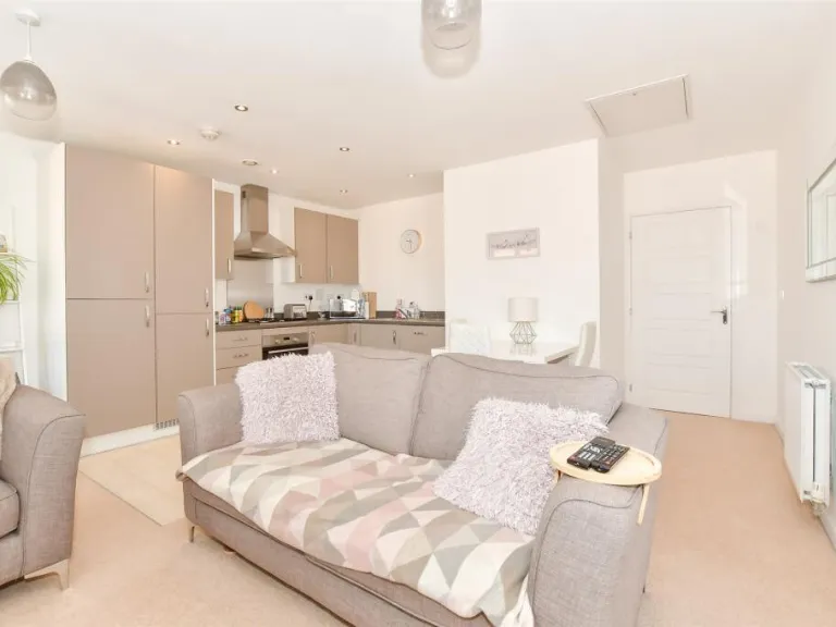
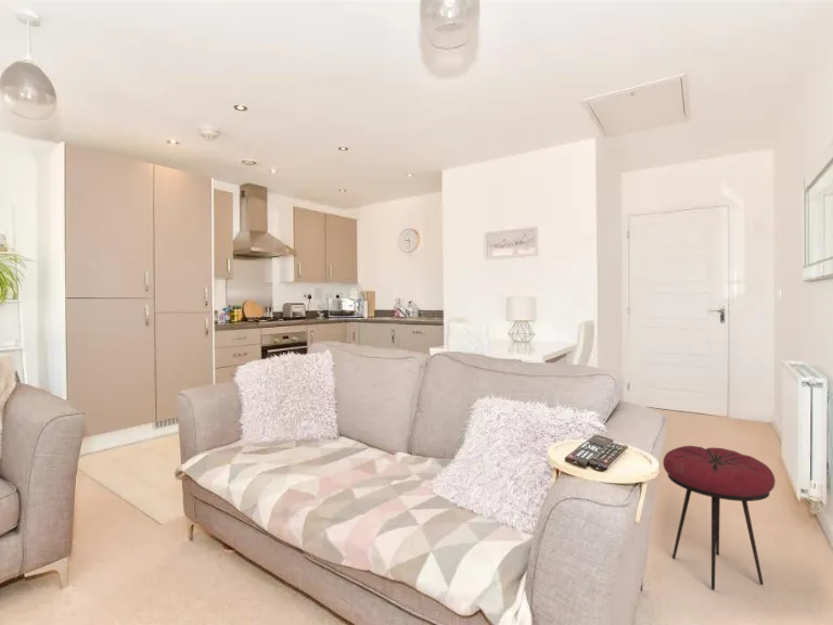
+ stool (715, 512)
